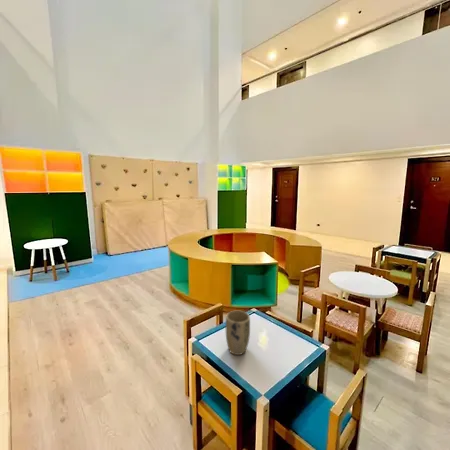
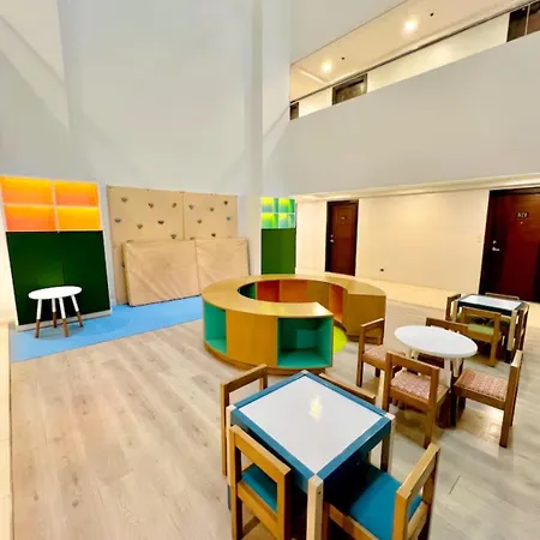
- plant pot (237, 333)
